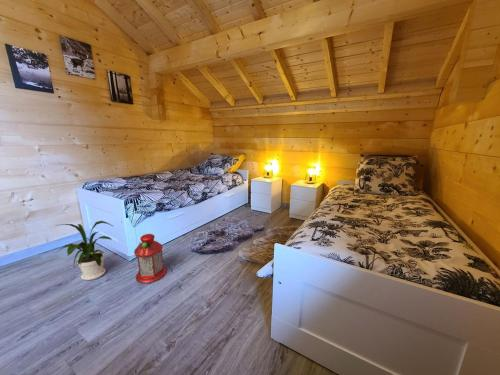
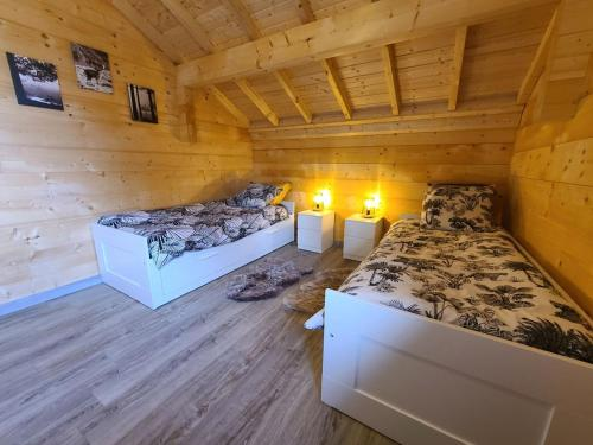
- house plant (87, 248)
- lantern (149, 254)
